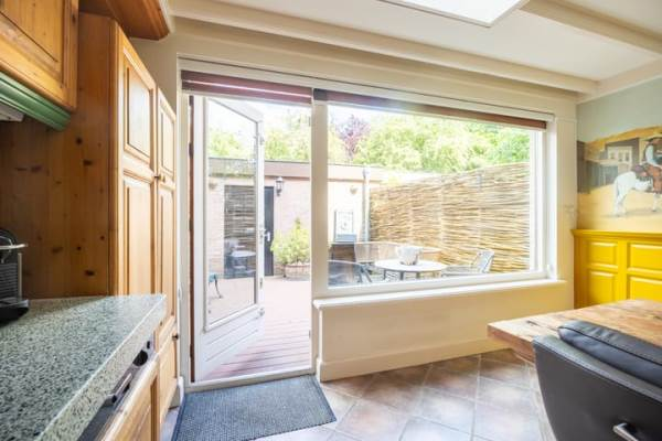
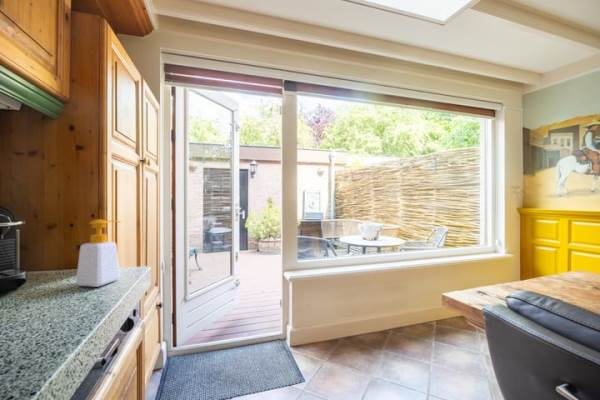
+ soap bottle (104, 250)
